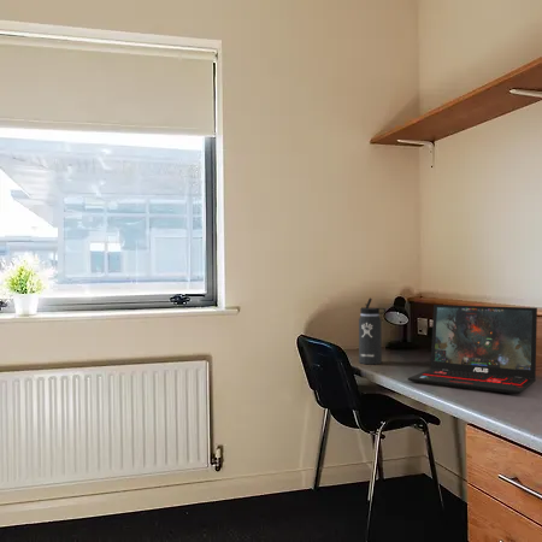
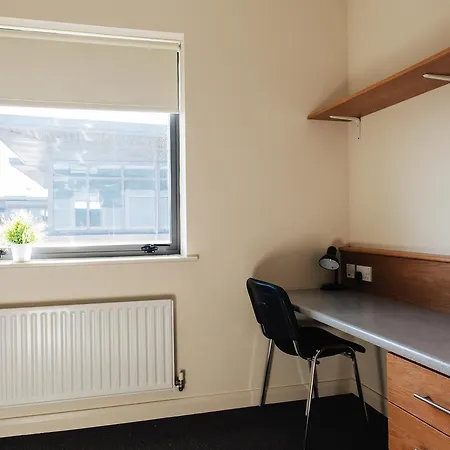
- thermos bottle (372, 330)
- laptop (472, 344)
